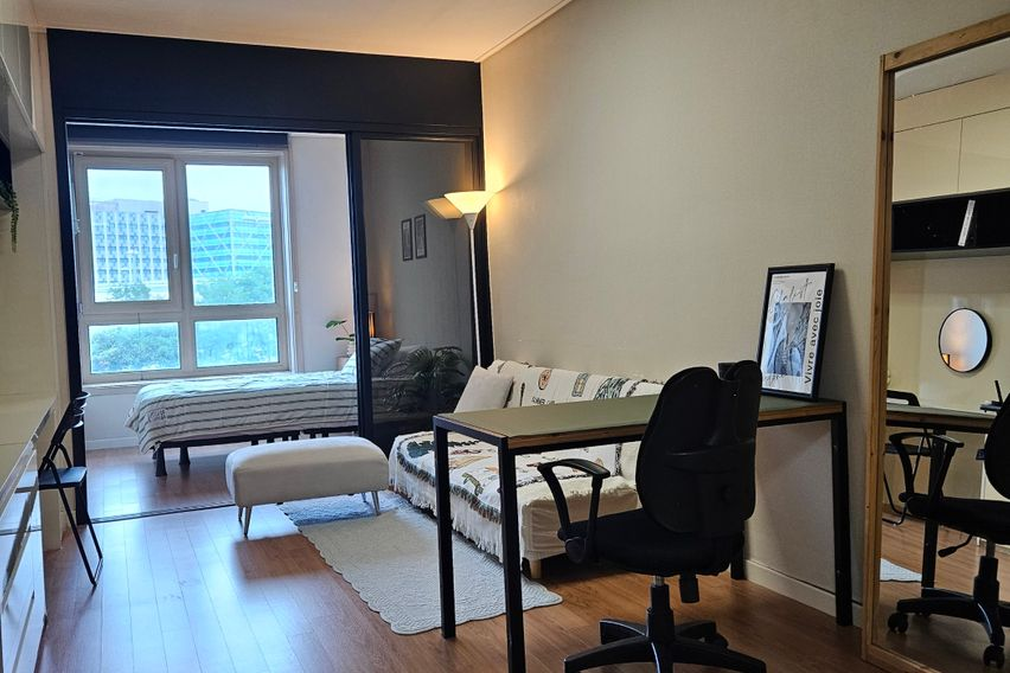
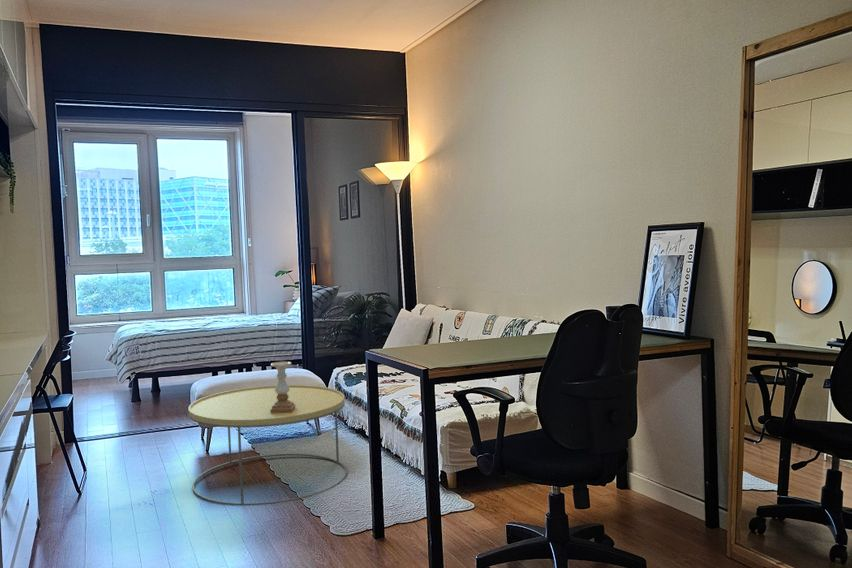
+ candle holder (282, 384)
+ coffee table (267, 426)
